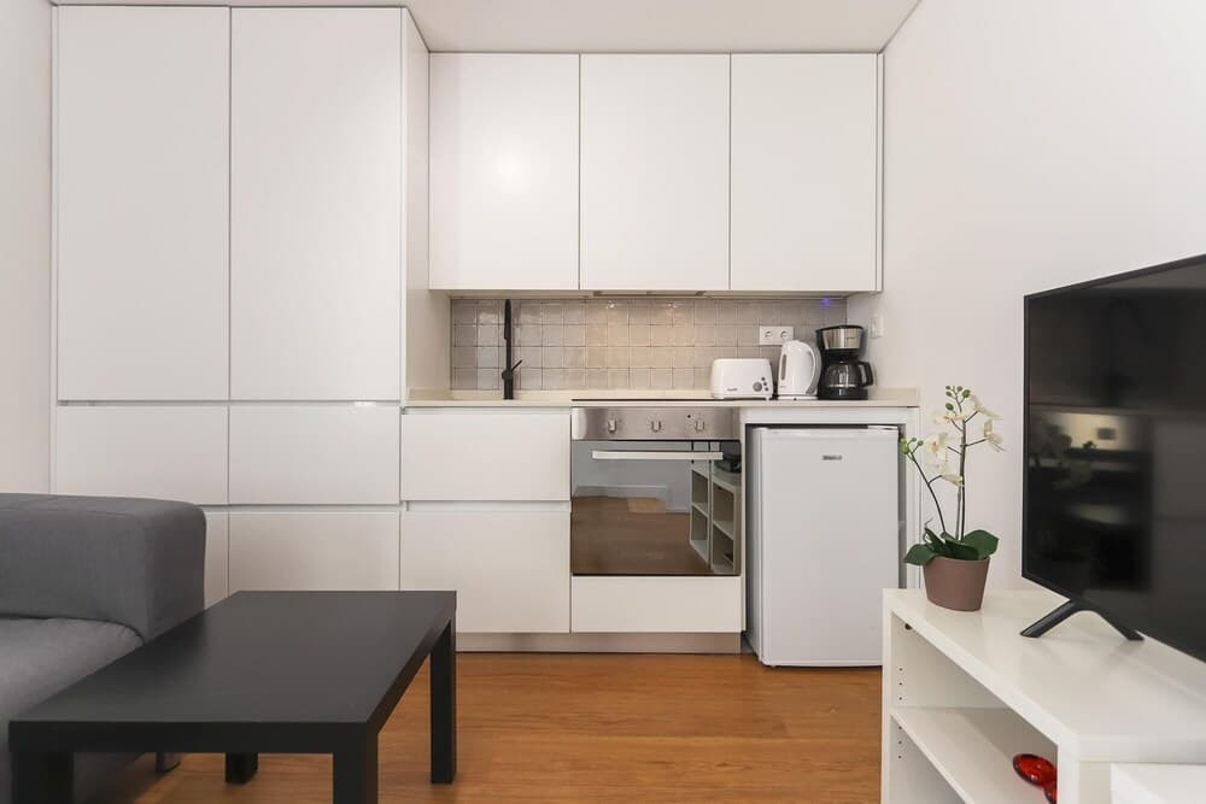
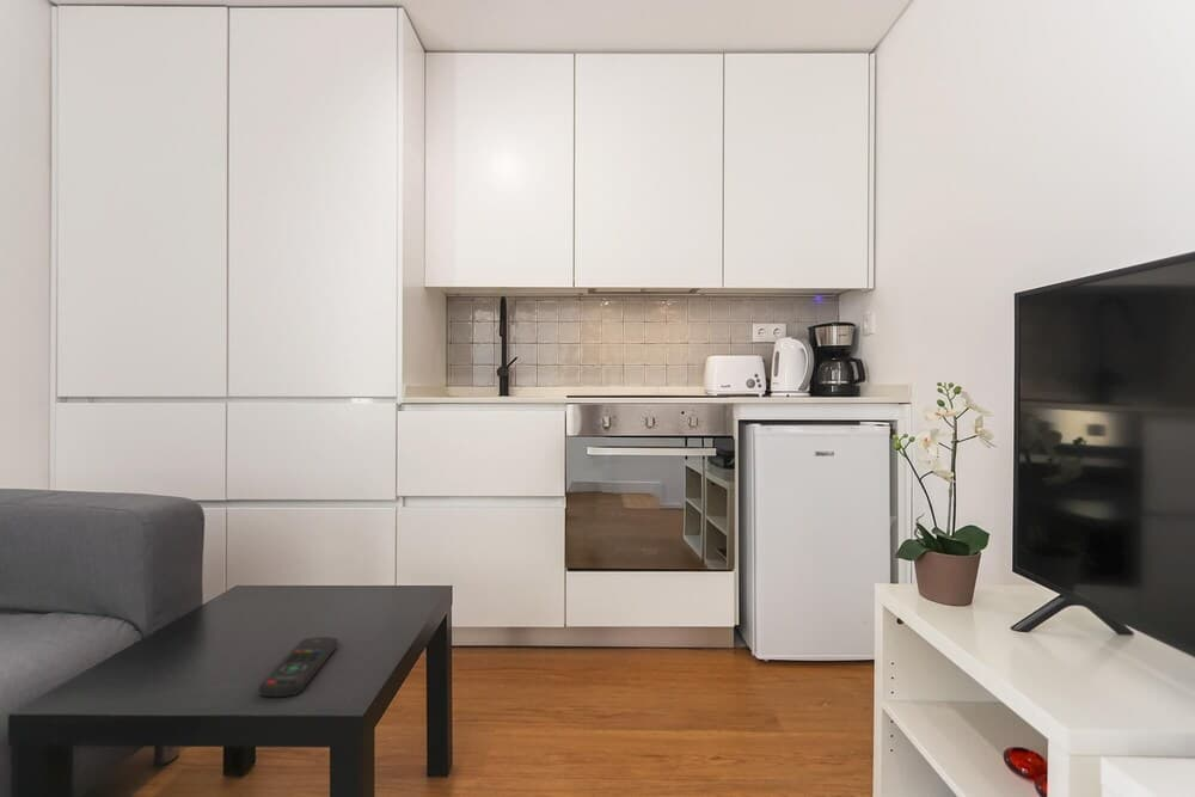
+ remote control (301, 663)
